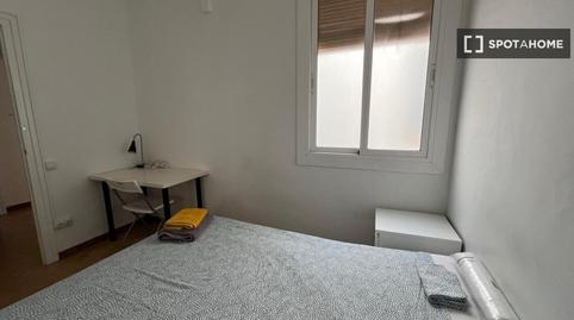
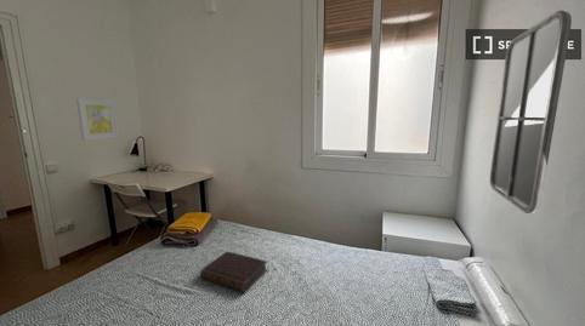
+ book (234, 269)
+ wall art (98, 119)
+ home mirror (521, 118)
